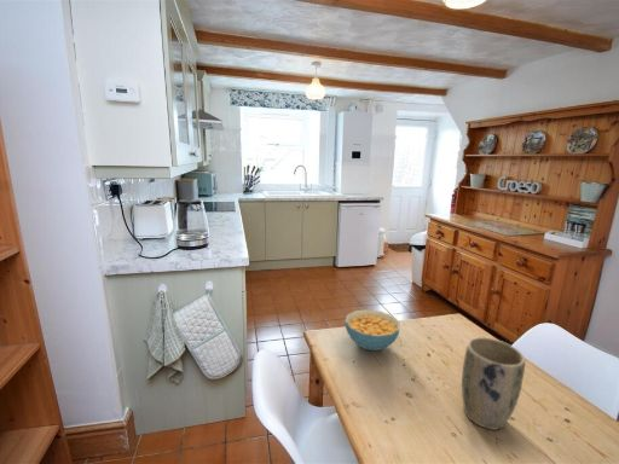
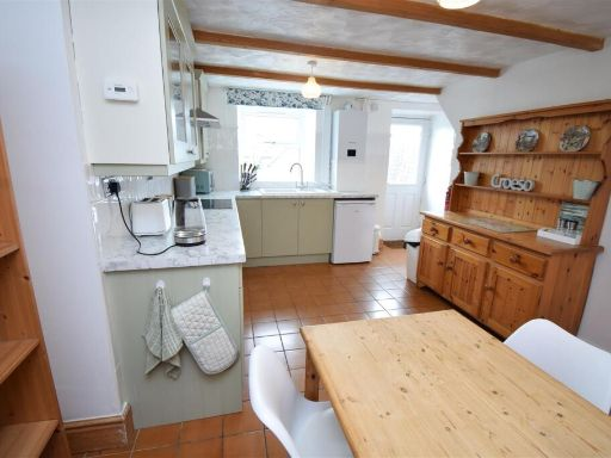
- cereal bowl (371, 334)
- plant pot (490, 383)
